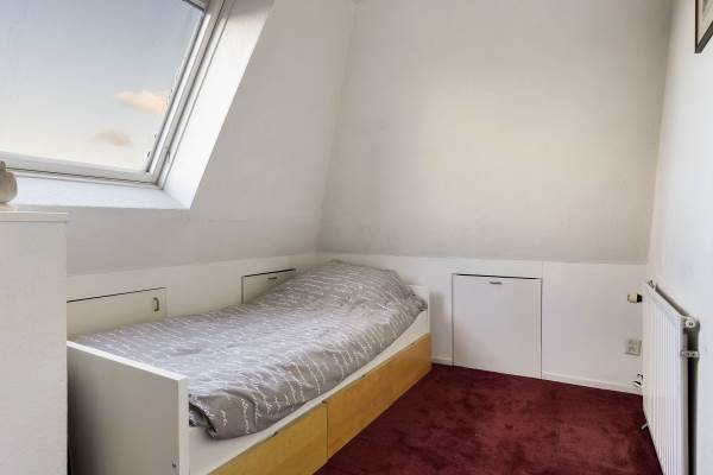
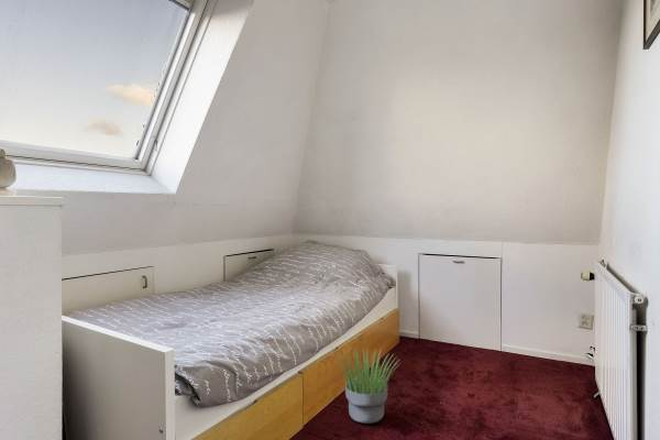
+ potted plant (366, 387)
